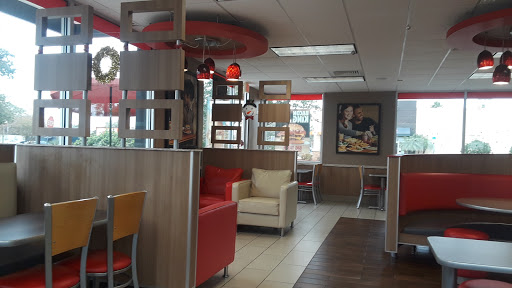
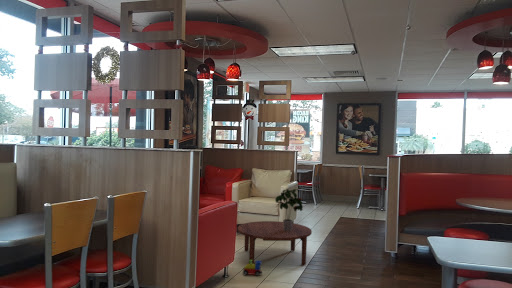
+ potted plant (289, 208)
+ toy train (252, 267)
+ coffee table (273, 240)
